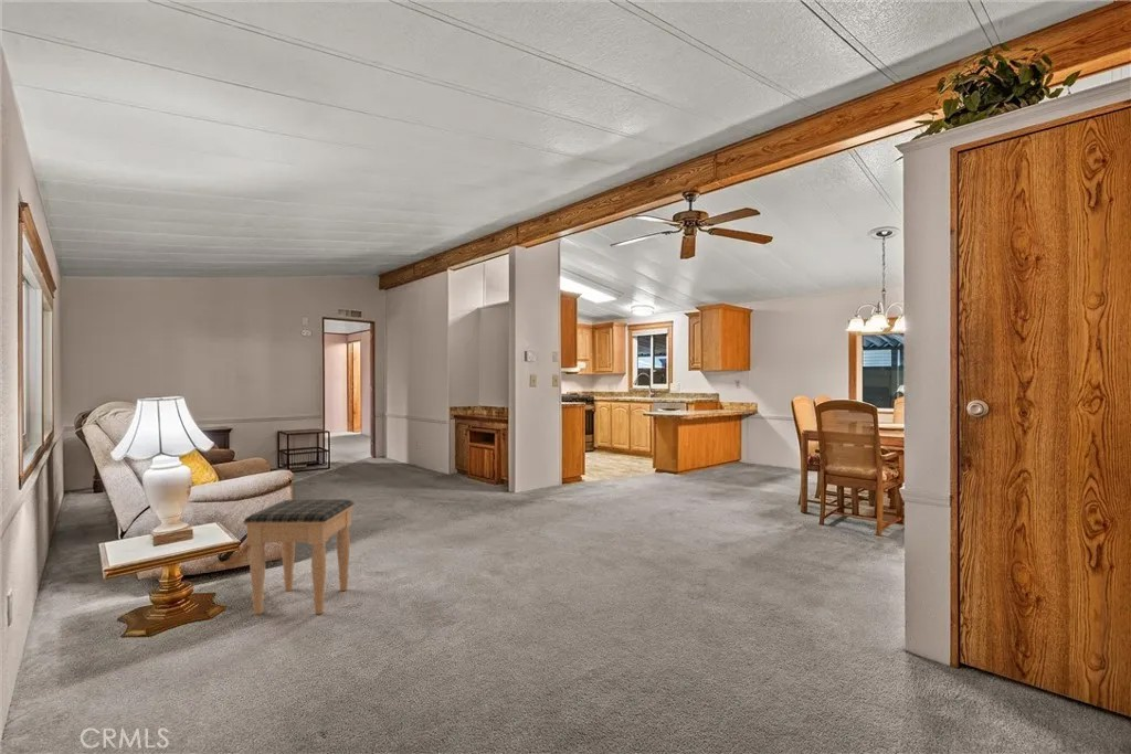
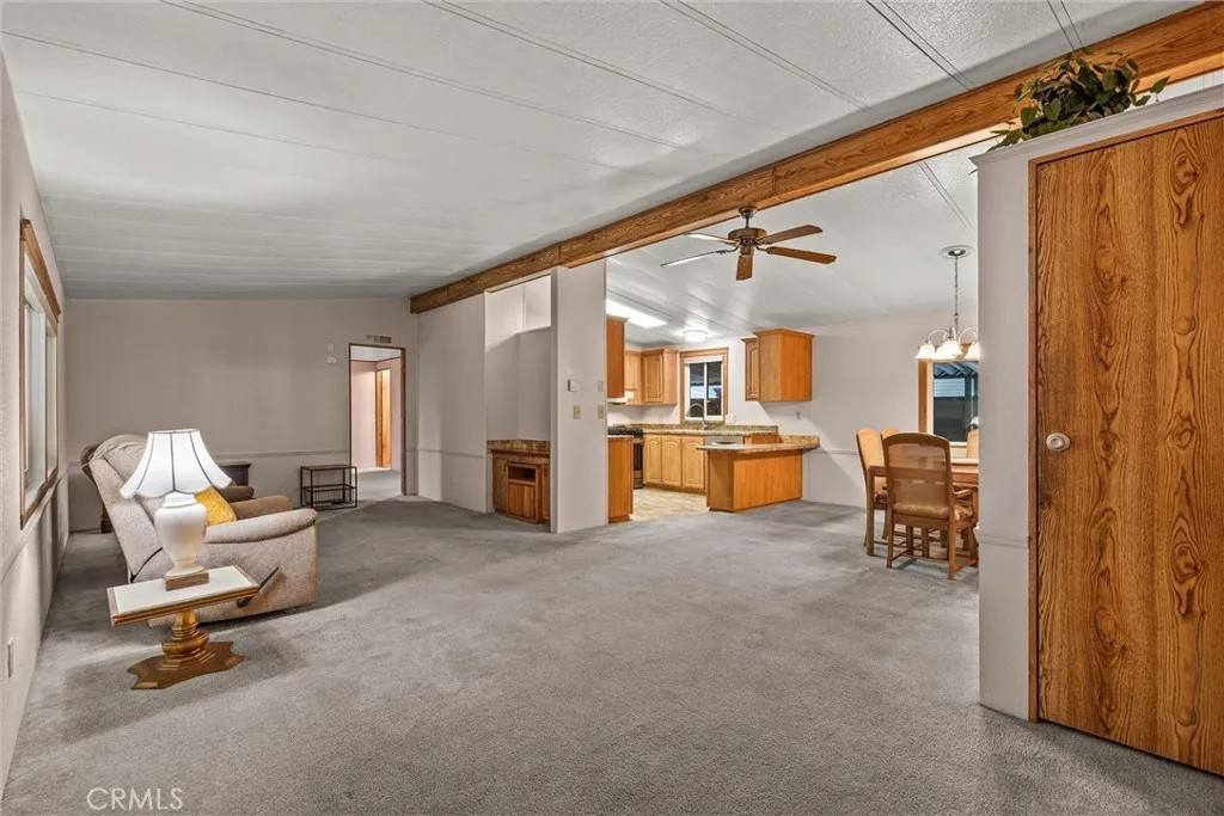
- footstool (294, 553)
